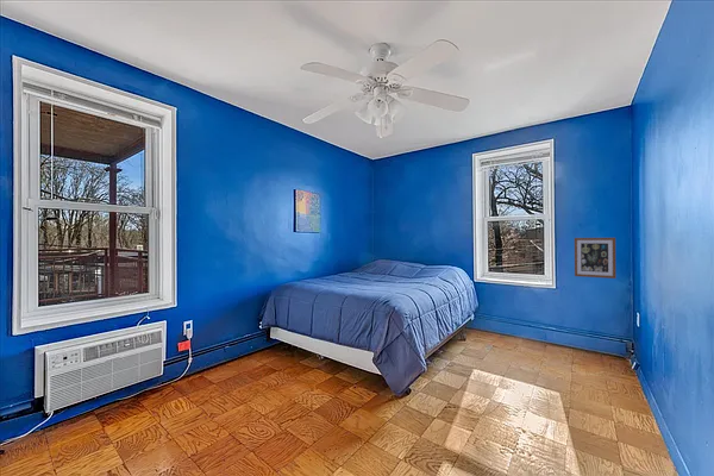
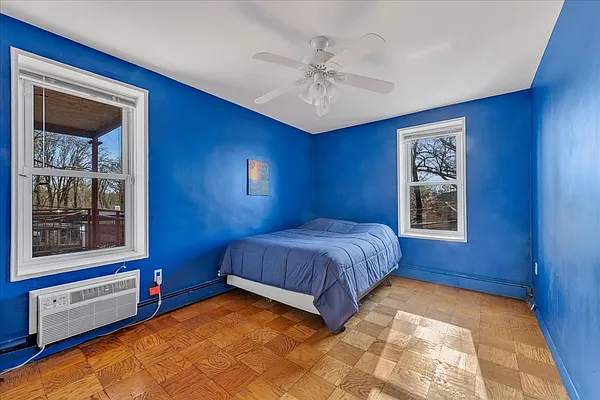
- wall art (594, 257)
